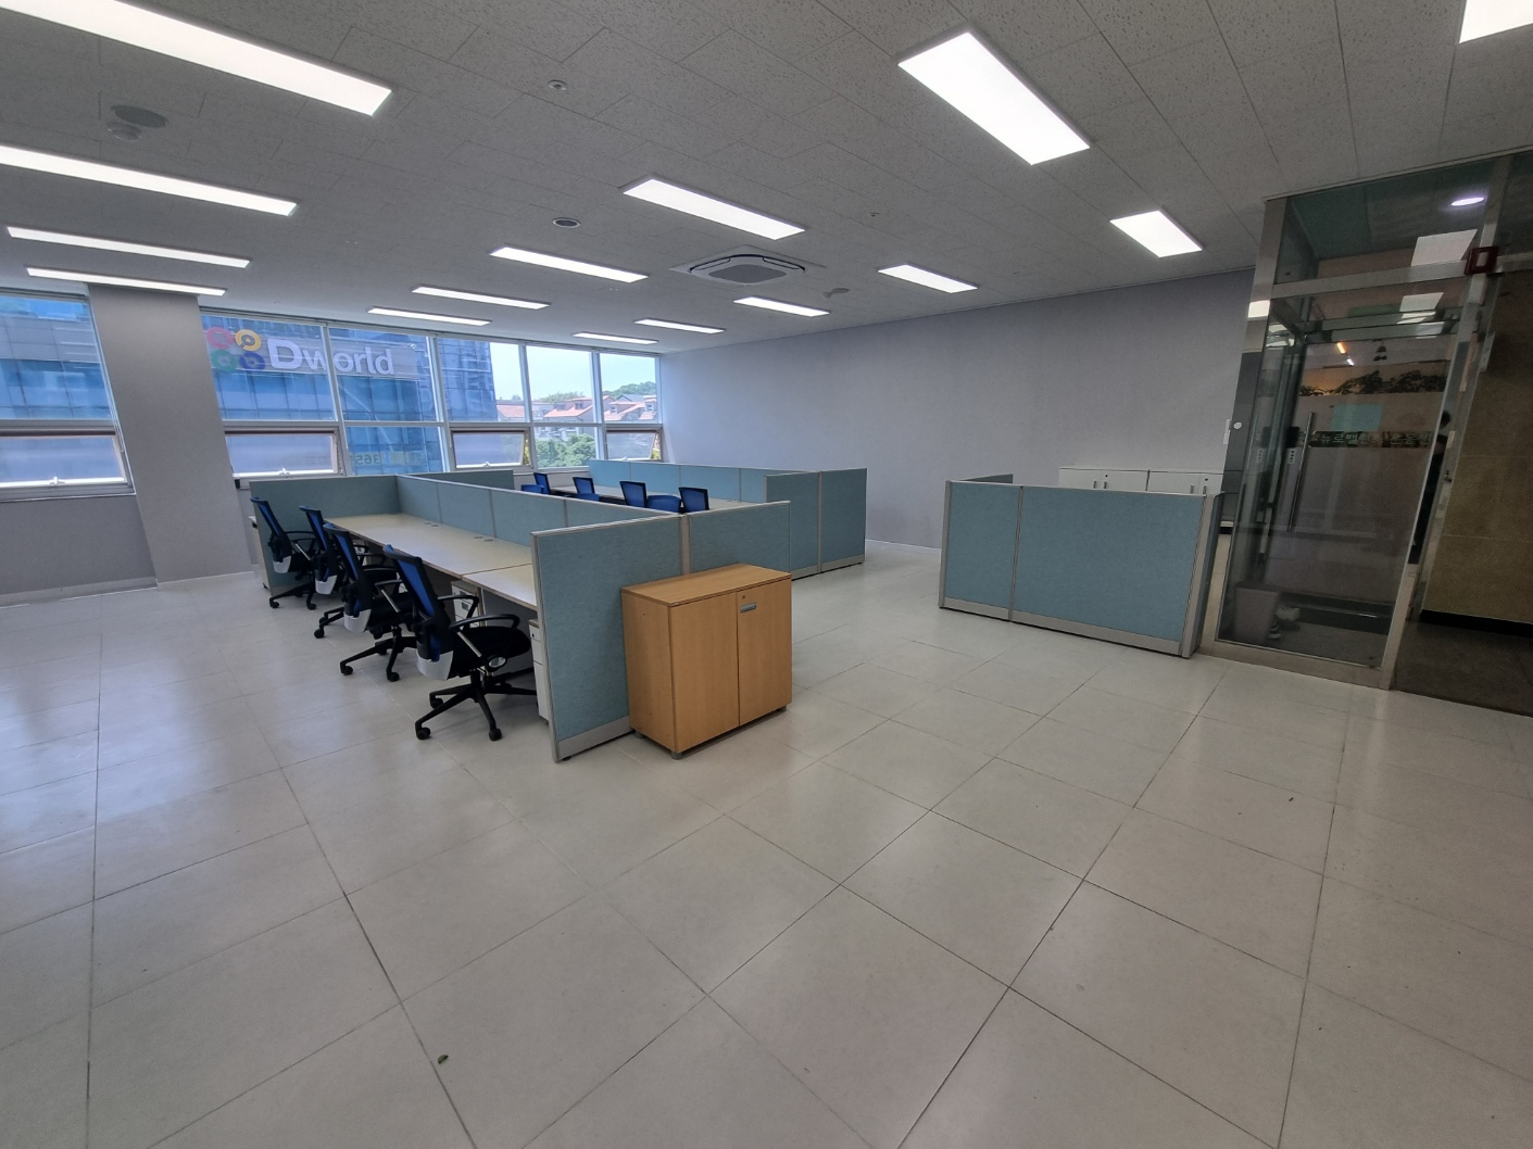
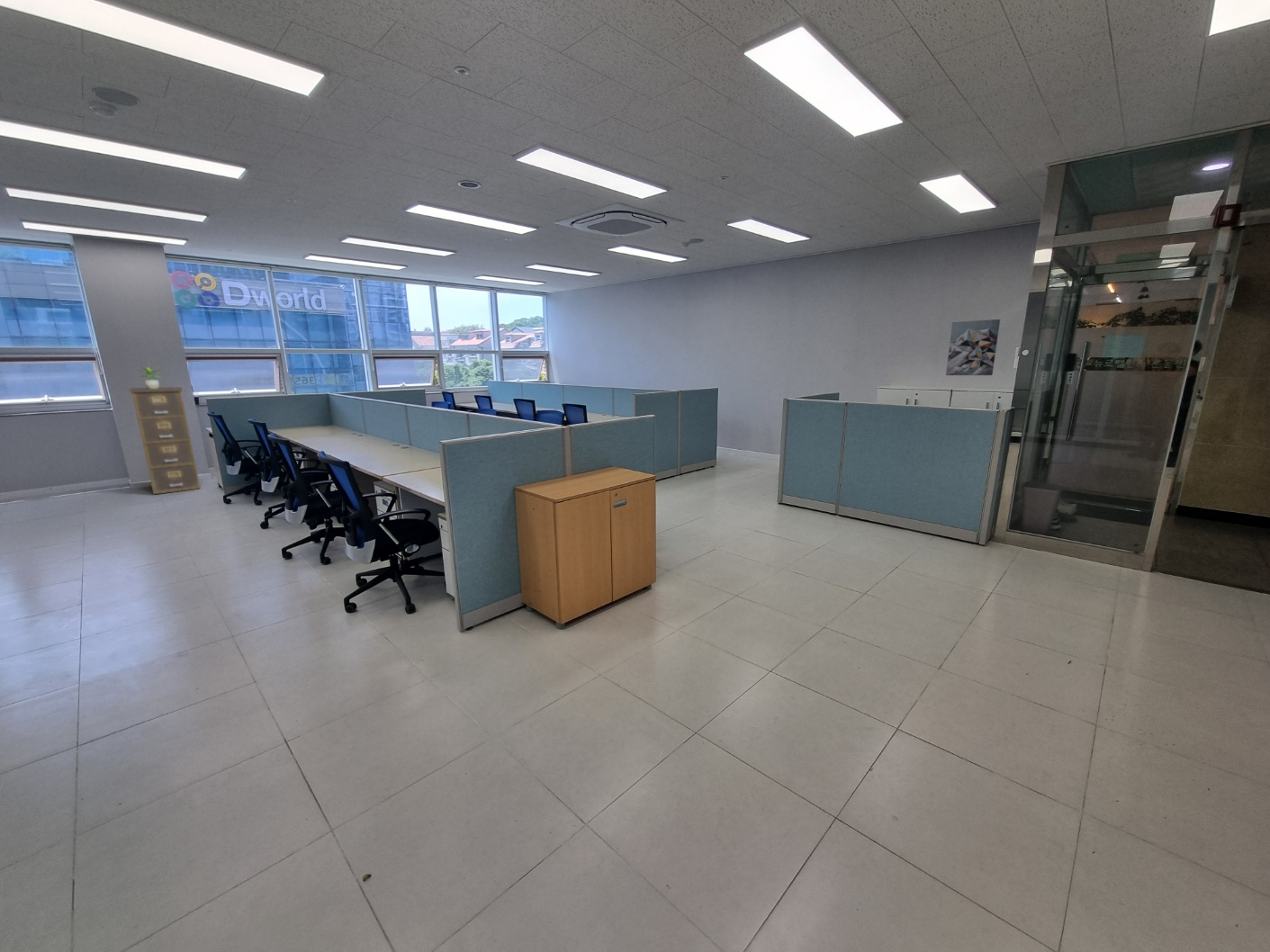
+ potted plant (149, 377)
+ filing cabinet (167, 438)
+ wall art (972, 348)
